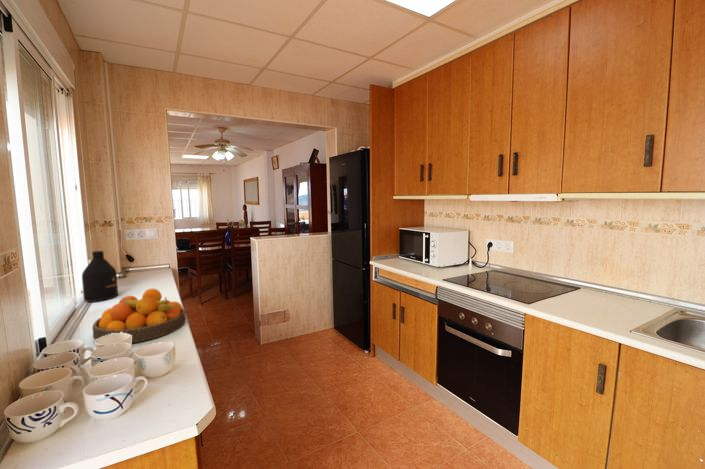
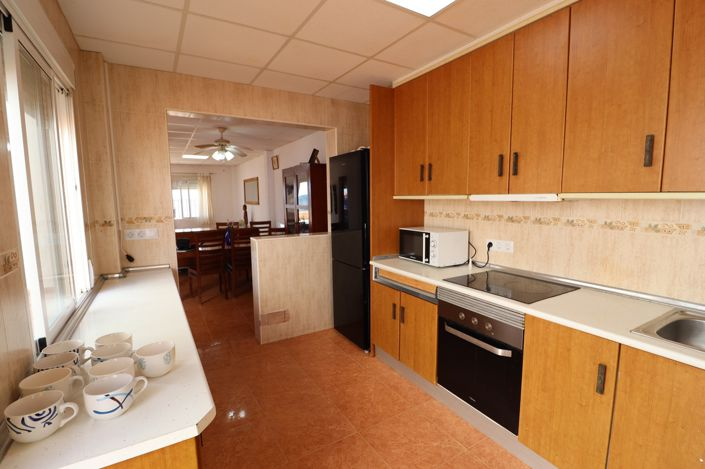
- bottle (99, 274)
- fruit bowl (141, 311)
